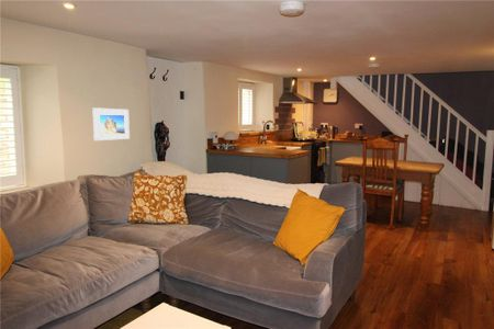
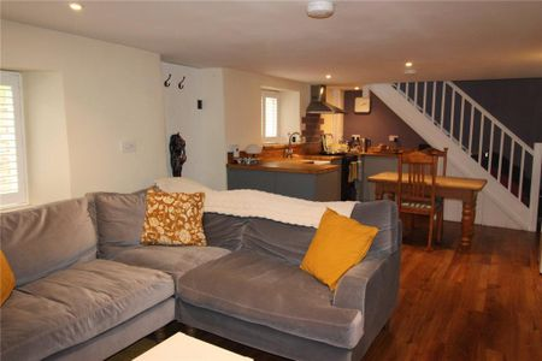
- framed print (112, 124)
